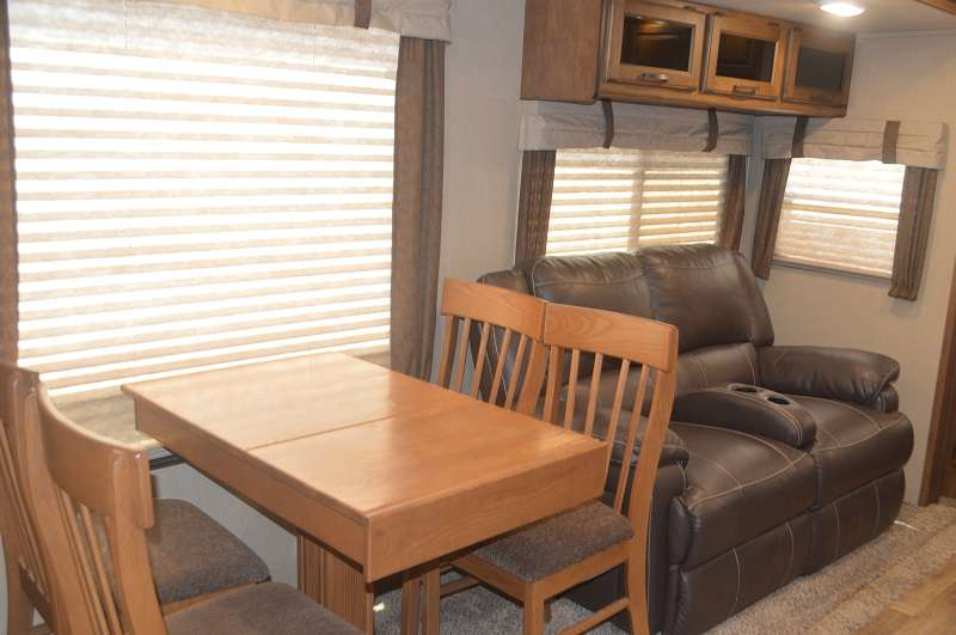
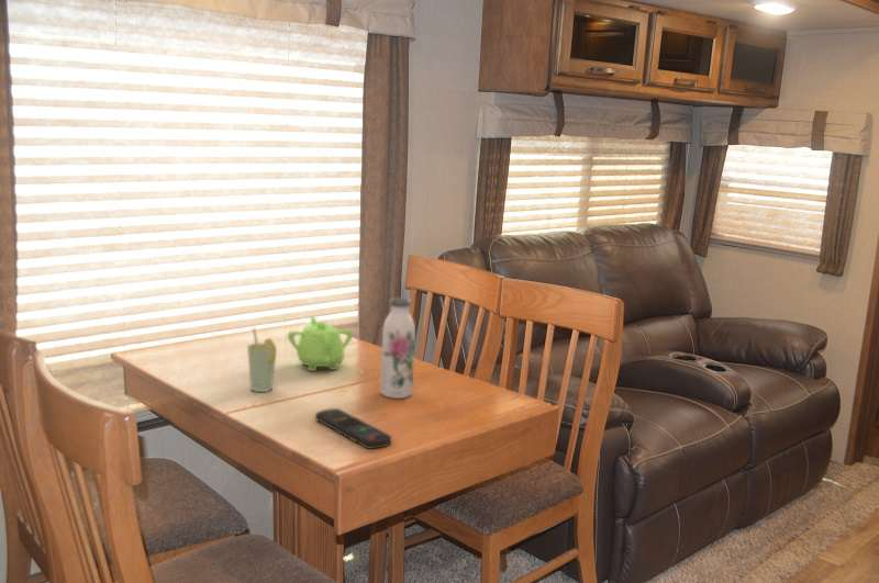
+ cup (263, 361)
+ water bottle (398, 346)
+ teapot (320, 343)
+ remote control (352, 427)
